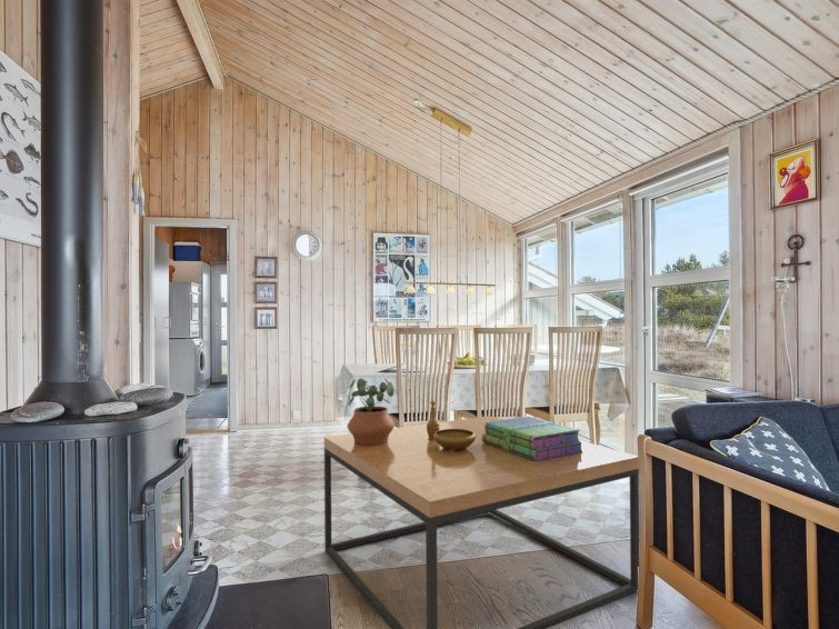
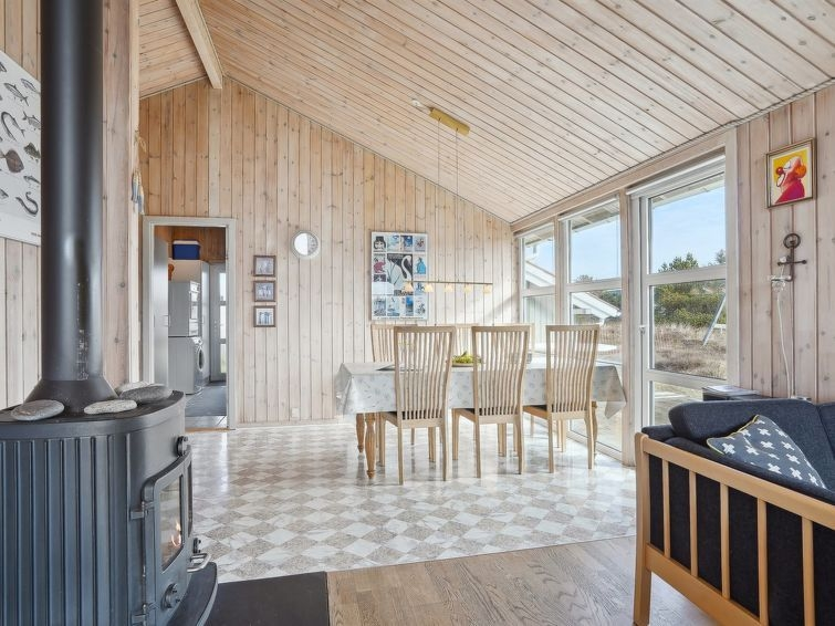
- potted plant (368, 408)
- stack of books (530, 436)
- coffee table (469, 507)
- decorative bowl (447, 429)
